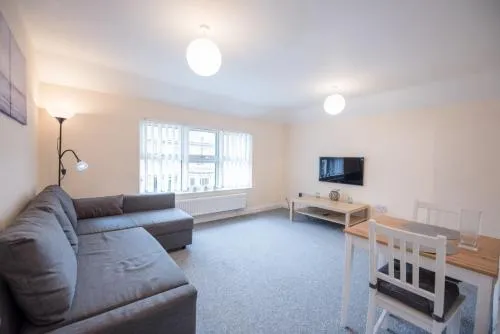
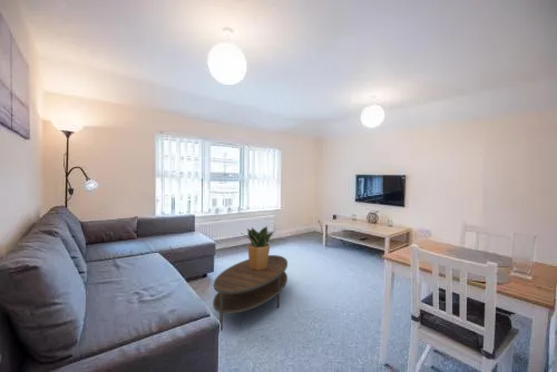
+ coffee table (254, 285)
+ potted plant (256, 247)
